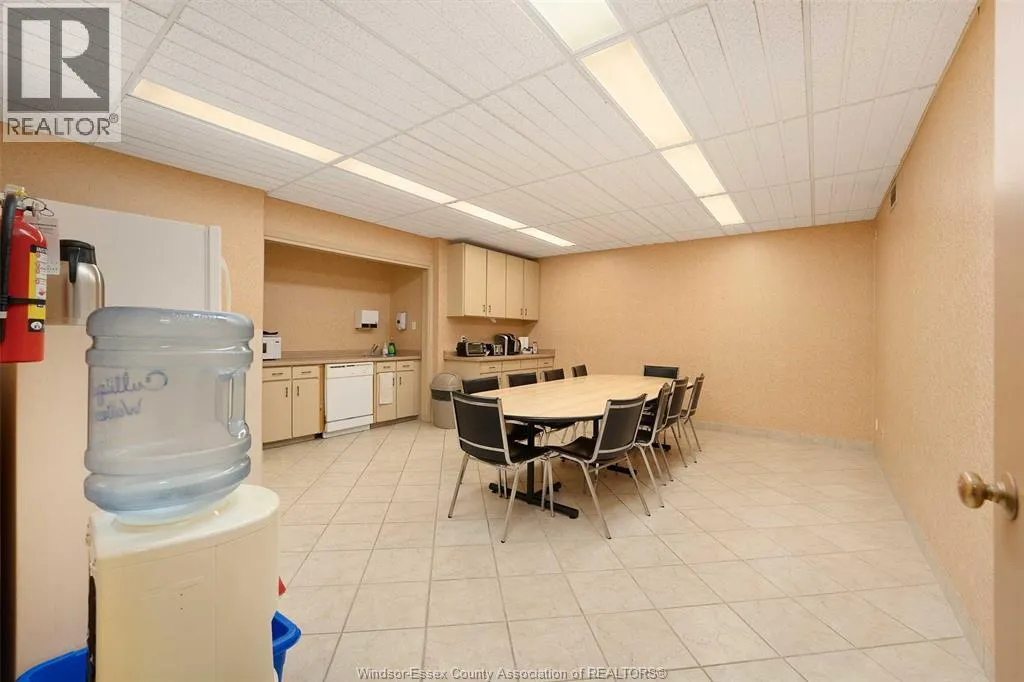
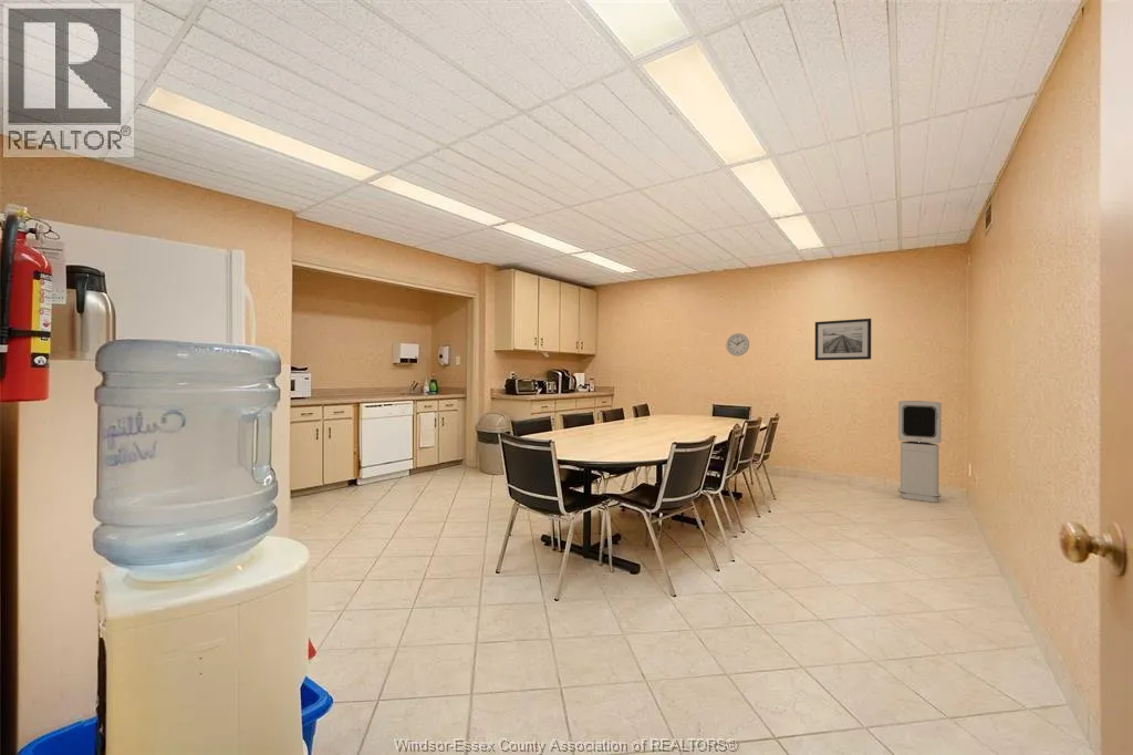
+ air purifier (918, 448)
+ wall art (842, 340)
+ wall clock (737, 344)
